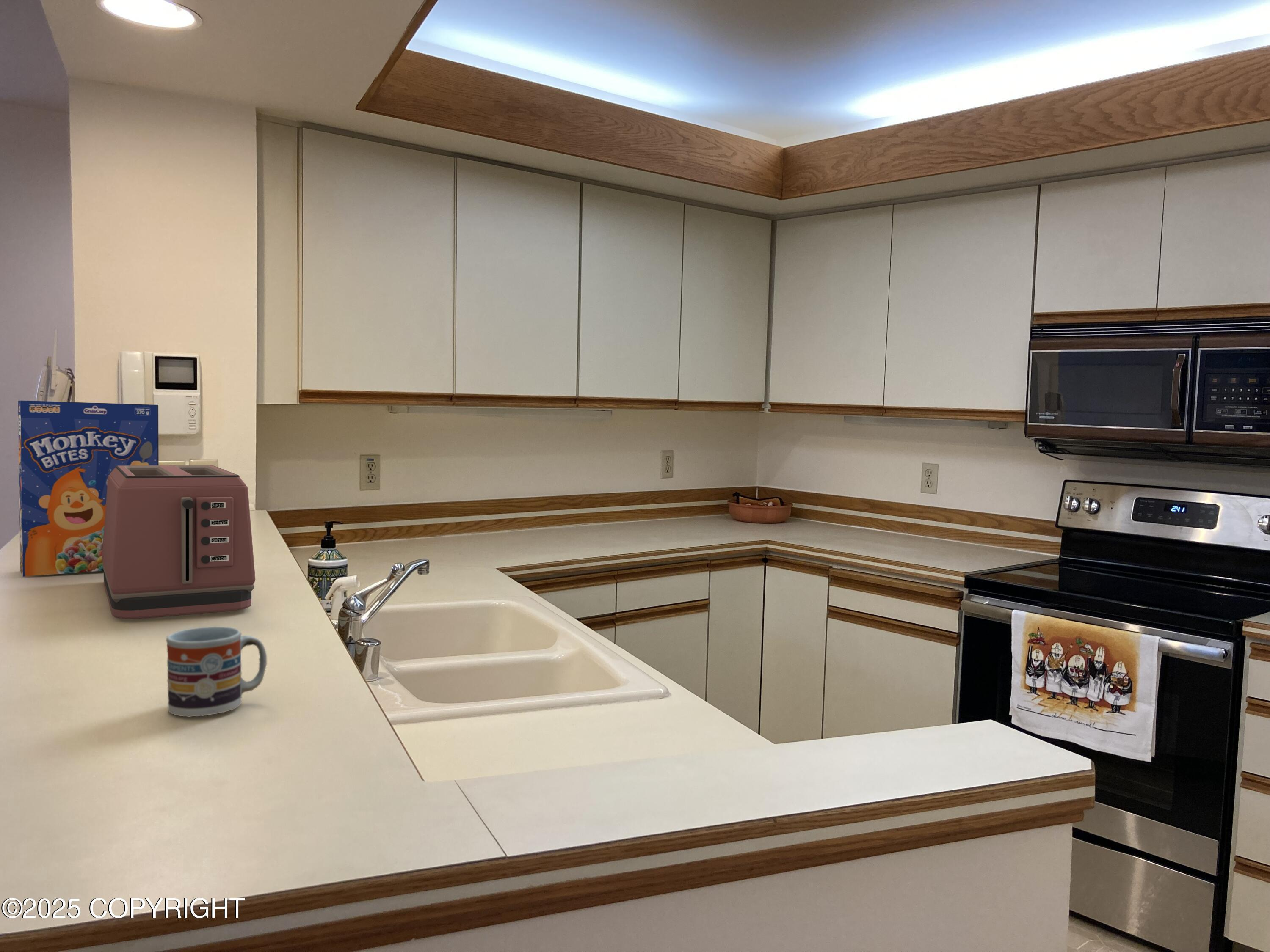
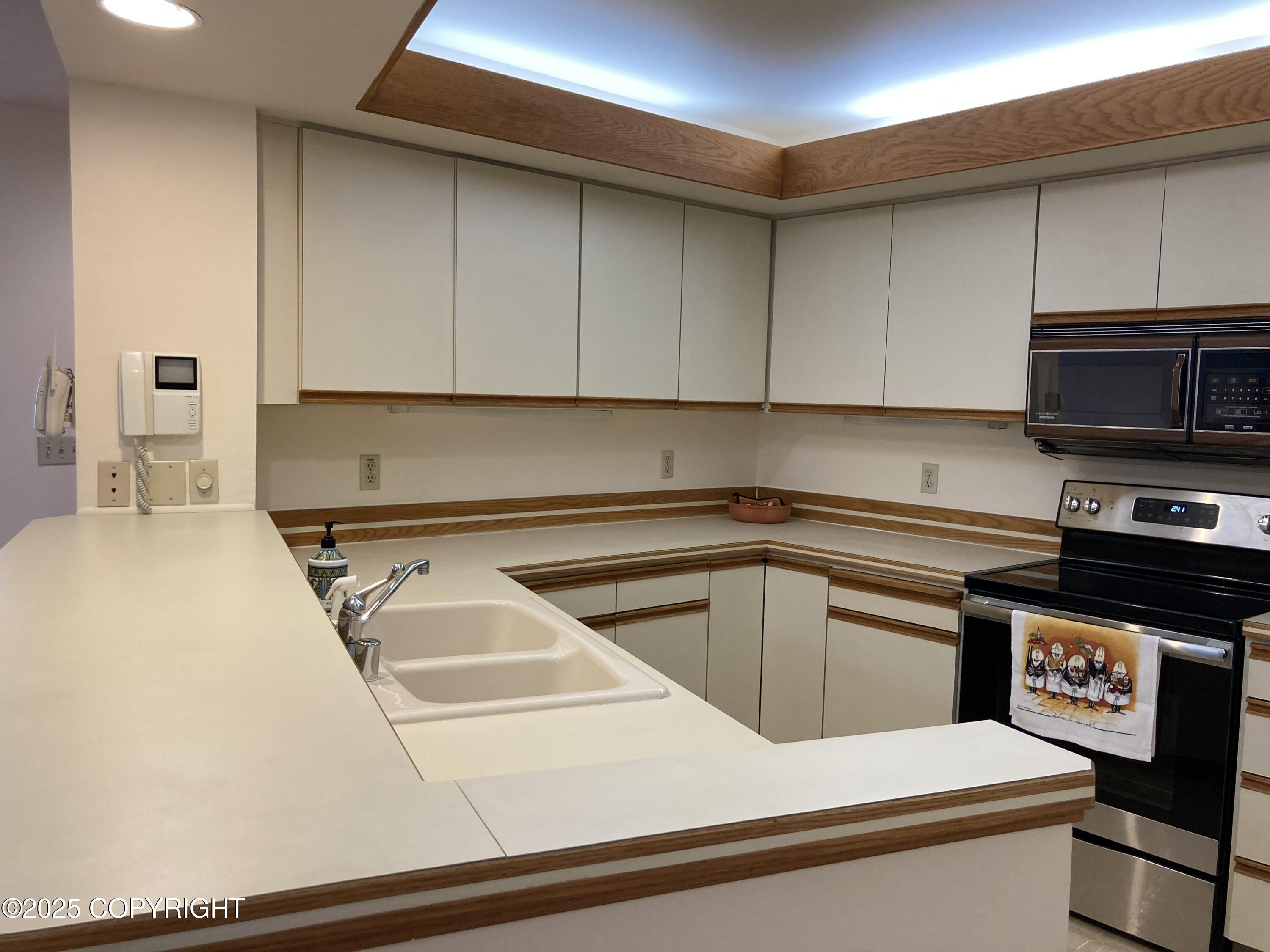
- cup (218, 668)
- cereal box (91, 486)
- toaster (175, 534)
